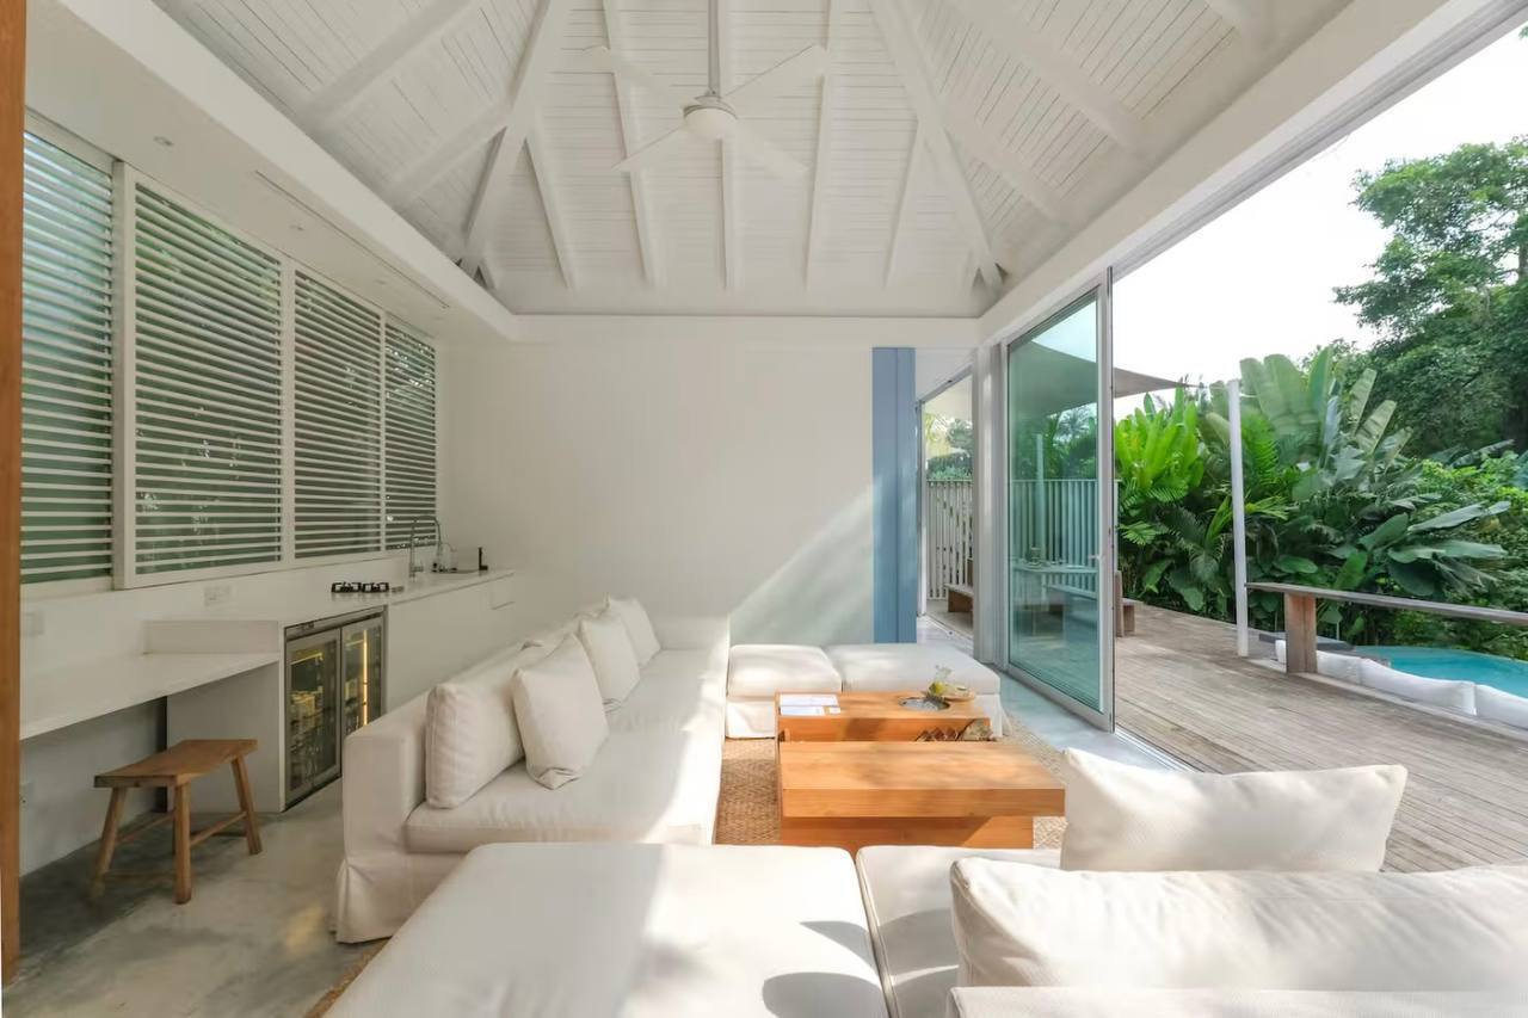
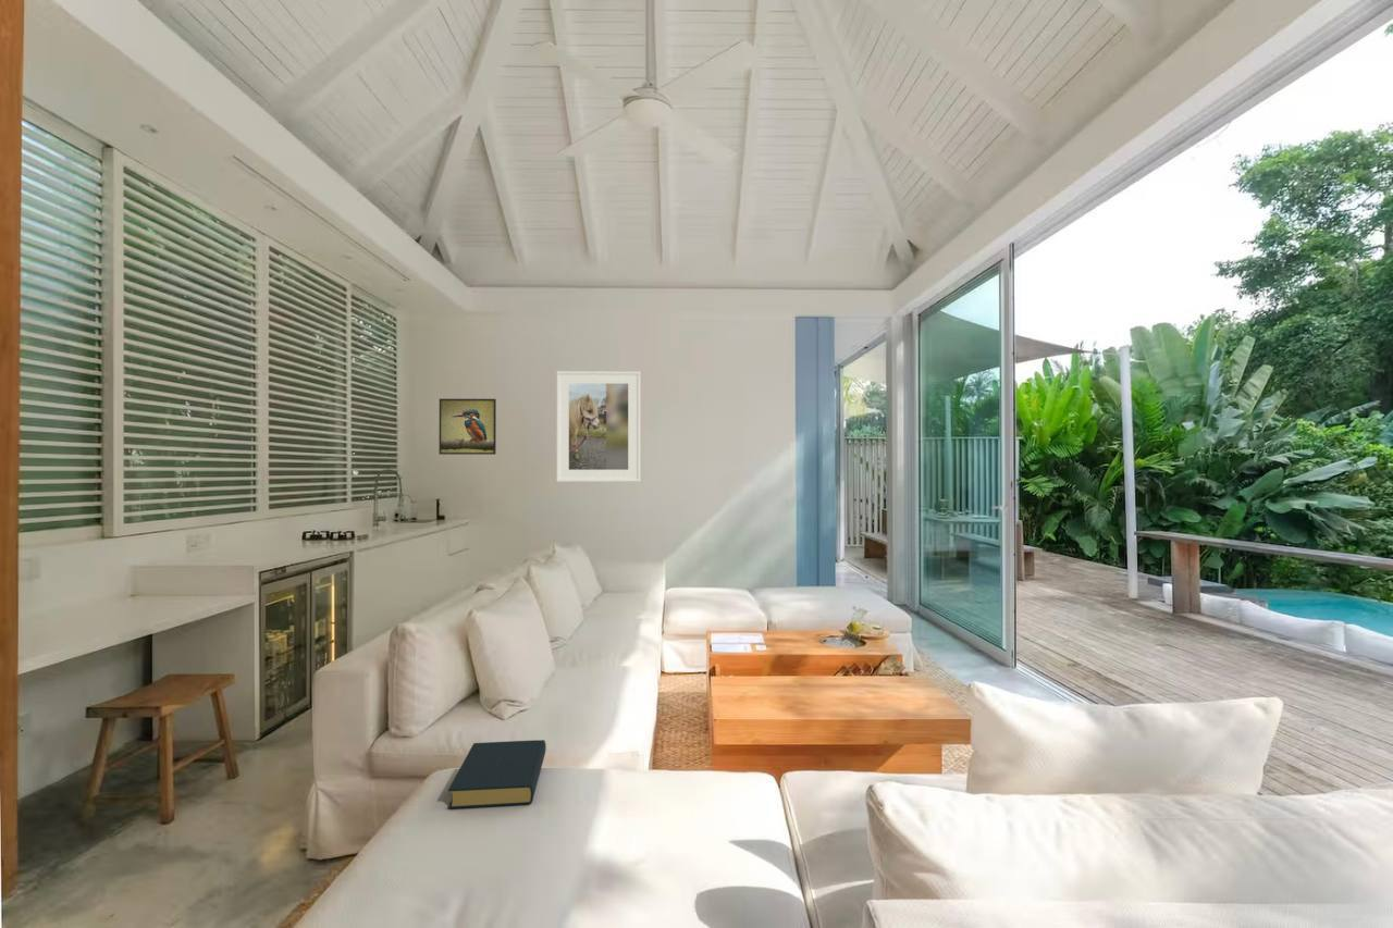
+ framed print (599, 426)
+ hardback book (501, 770)
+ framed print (467, 426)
